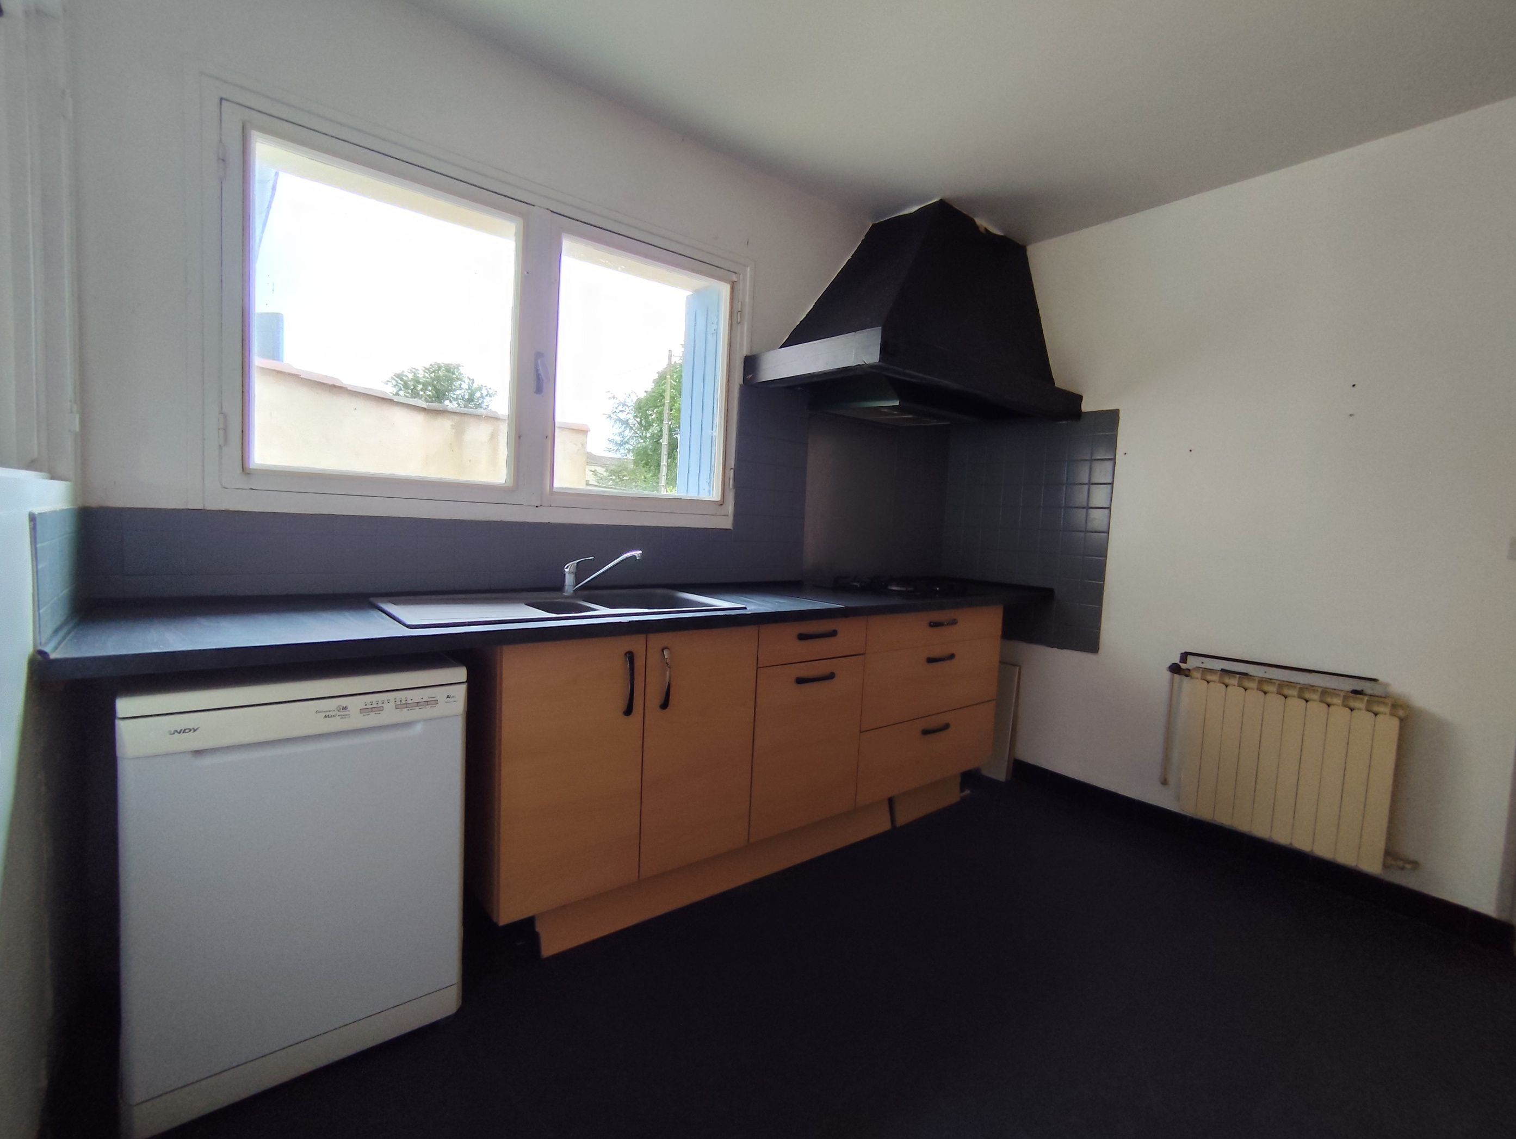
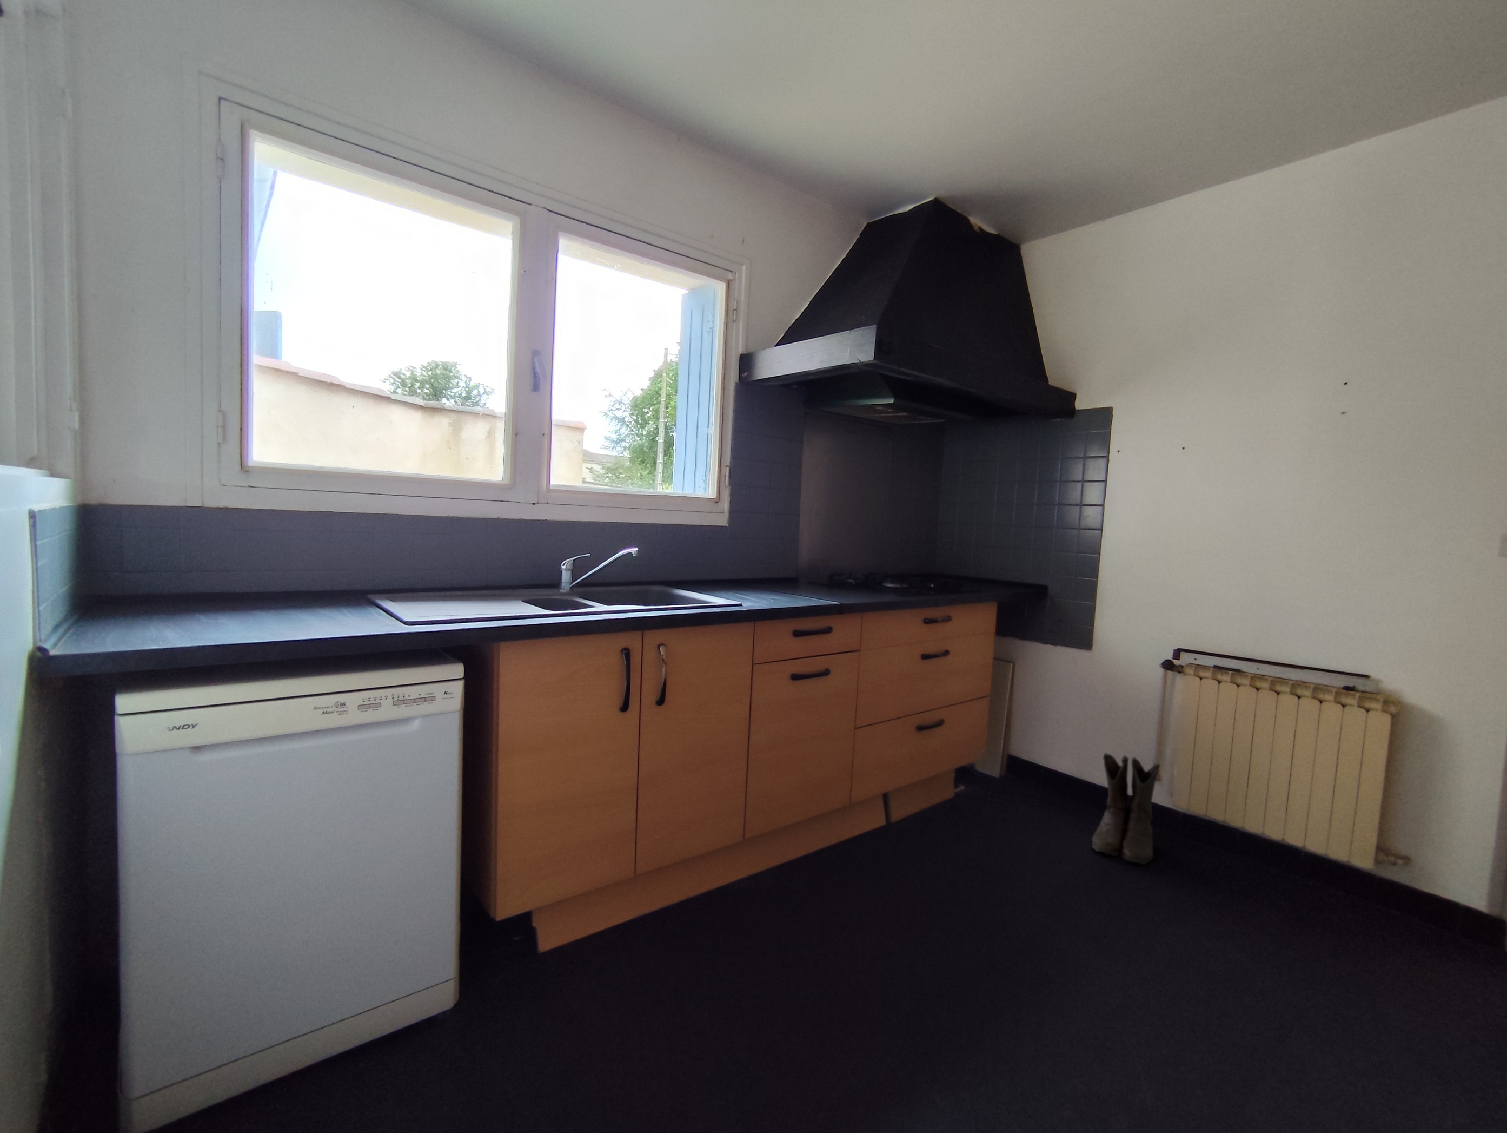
+ boots (1126, 803)
